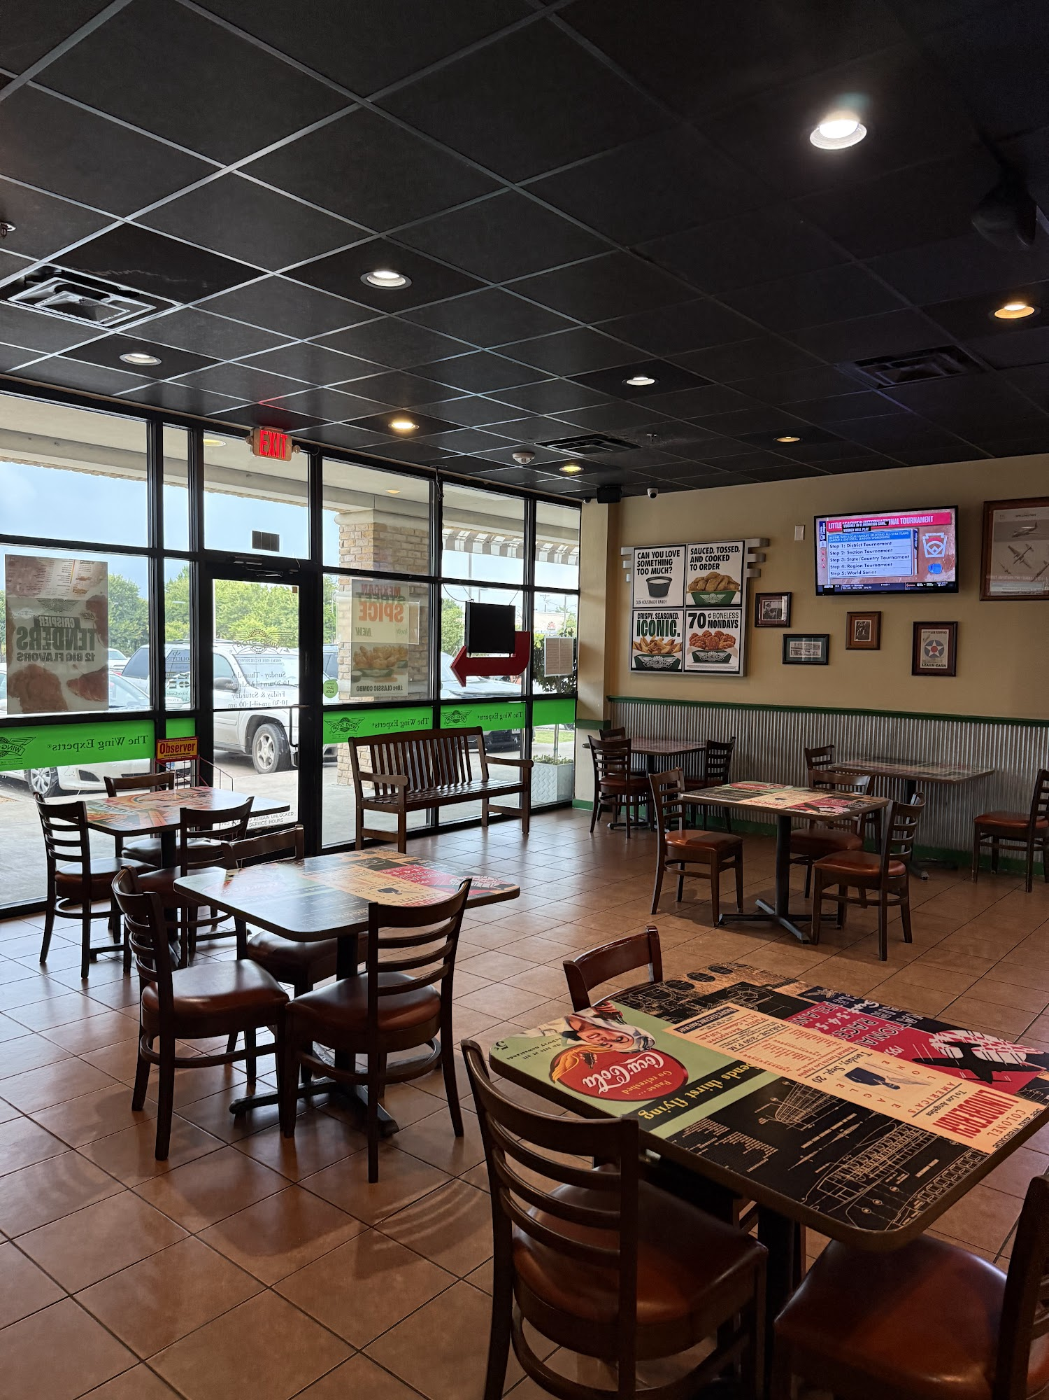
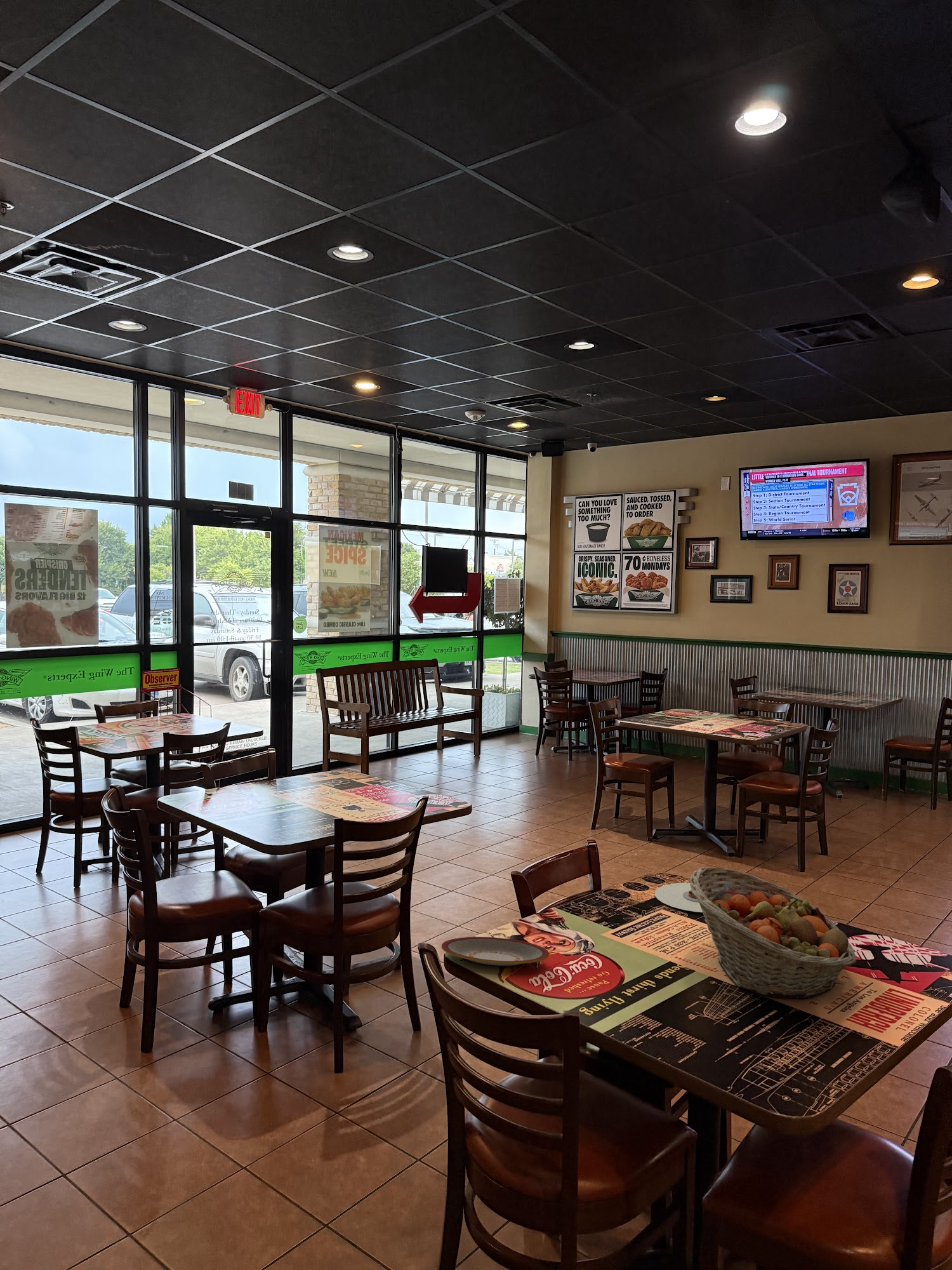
+ plate (494, 954)
+ plate (695, 896)
+ fruit basket (769, 927)
